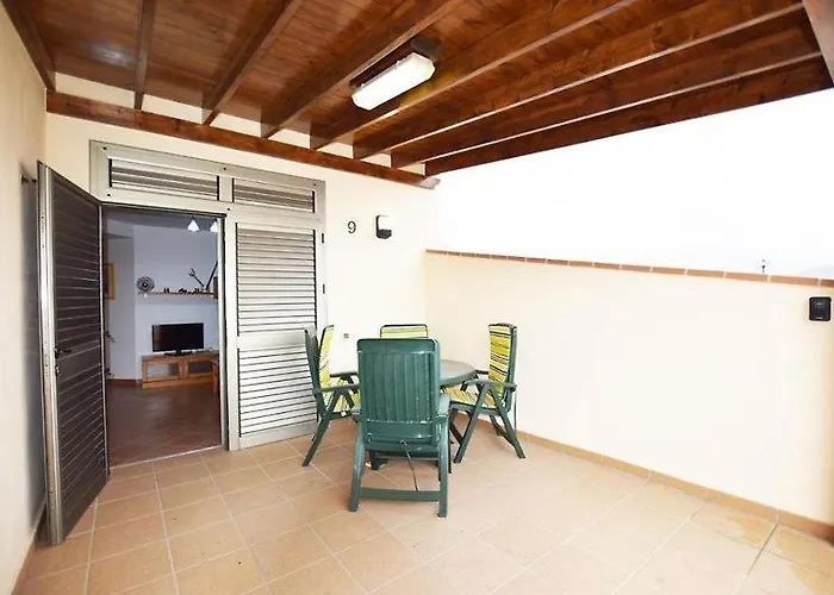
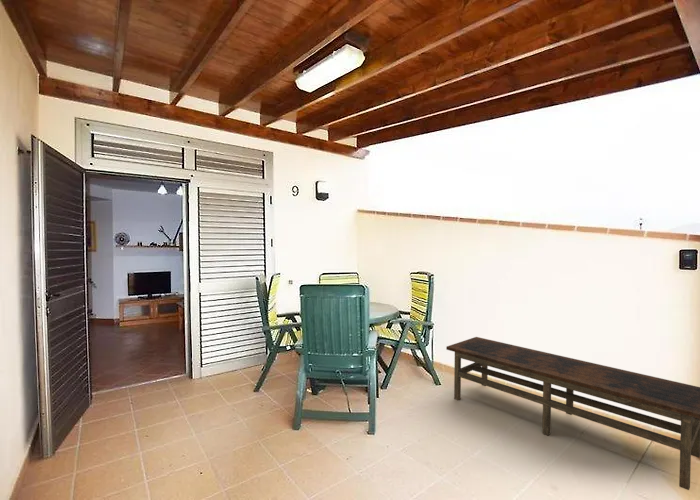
+ wooden bench (559, 394)
